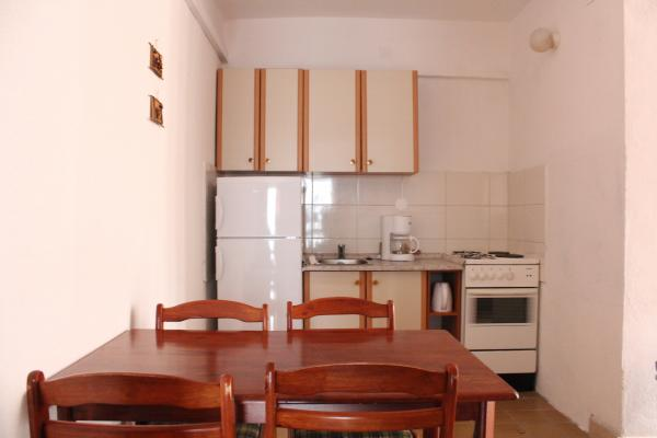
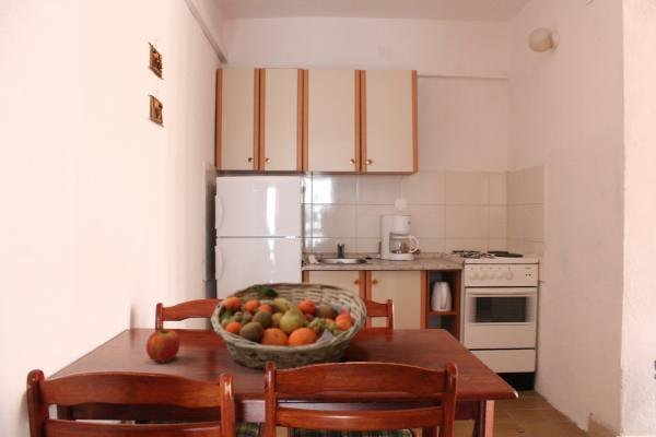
+ apple (163, 343)
+ fruit basket (289, 322)
